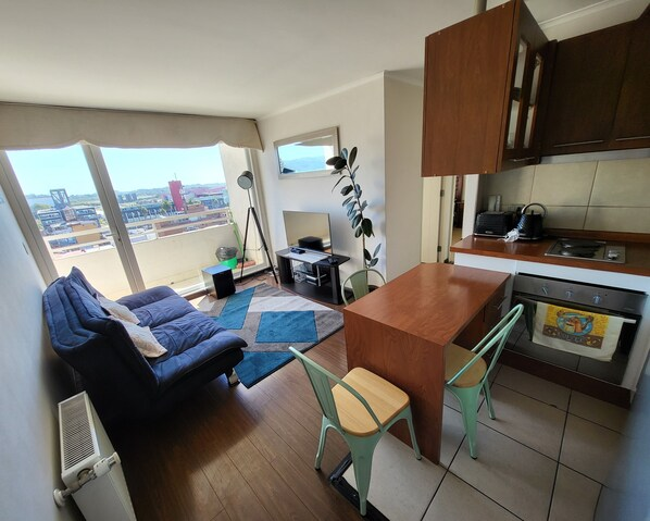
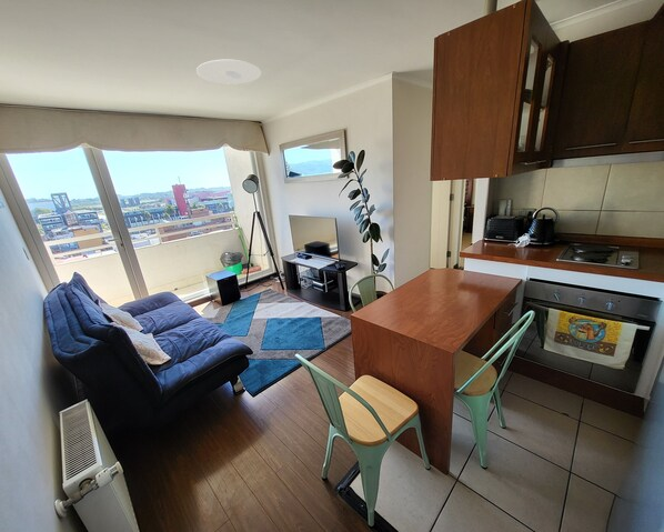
+ ceiling light (229, 69)
